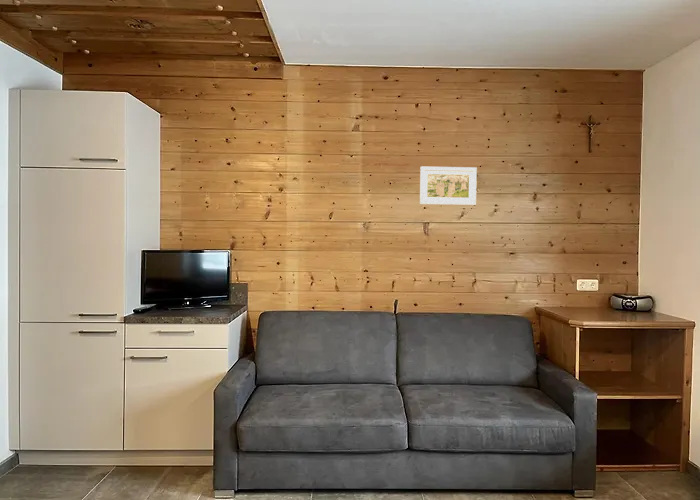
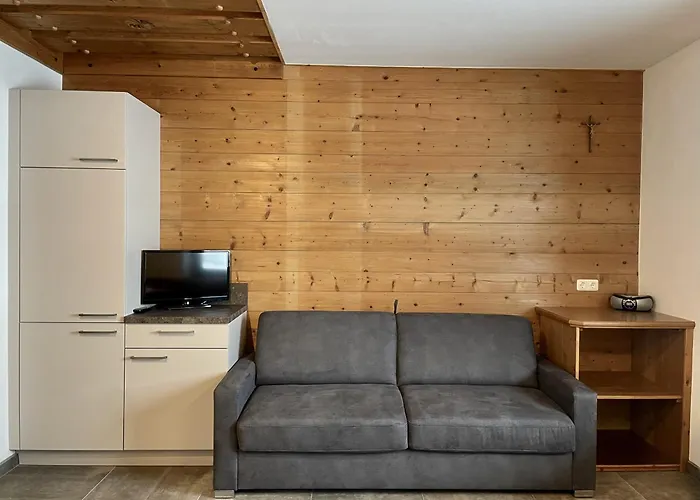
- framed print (448, 185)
